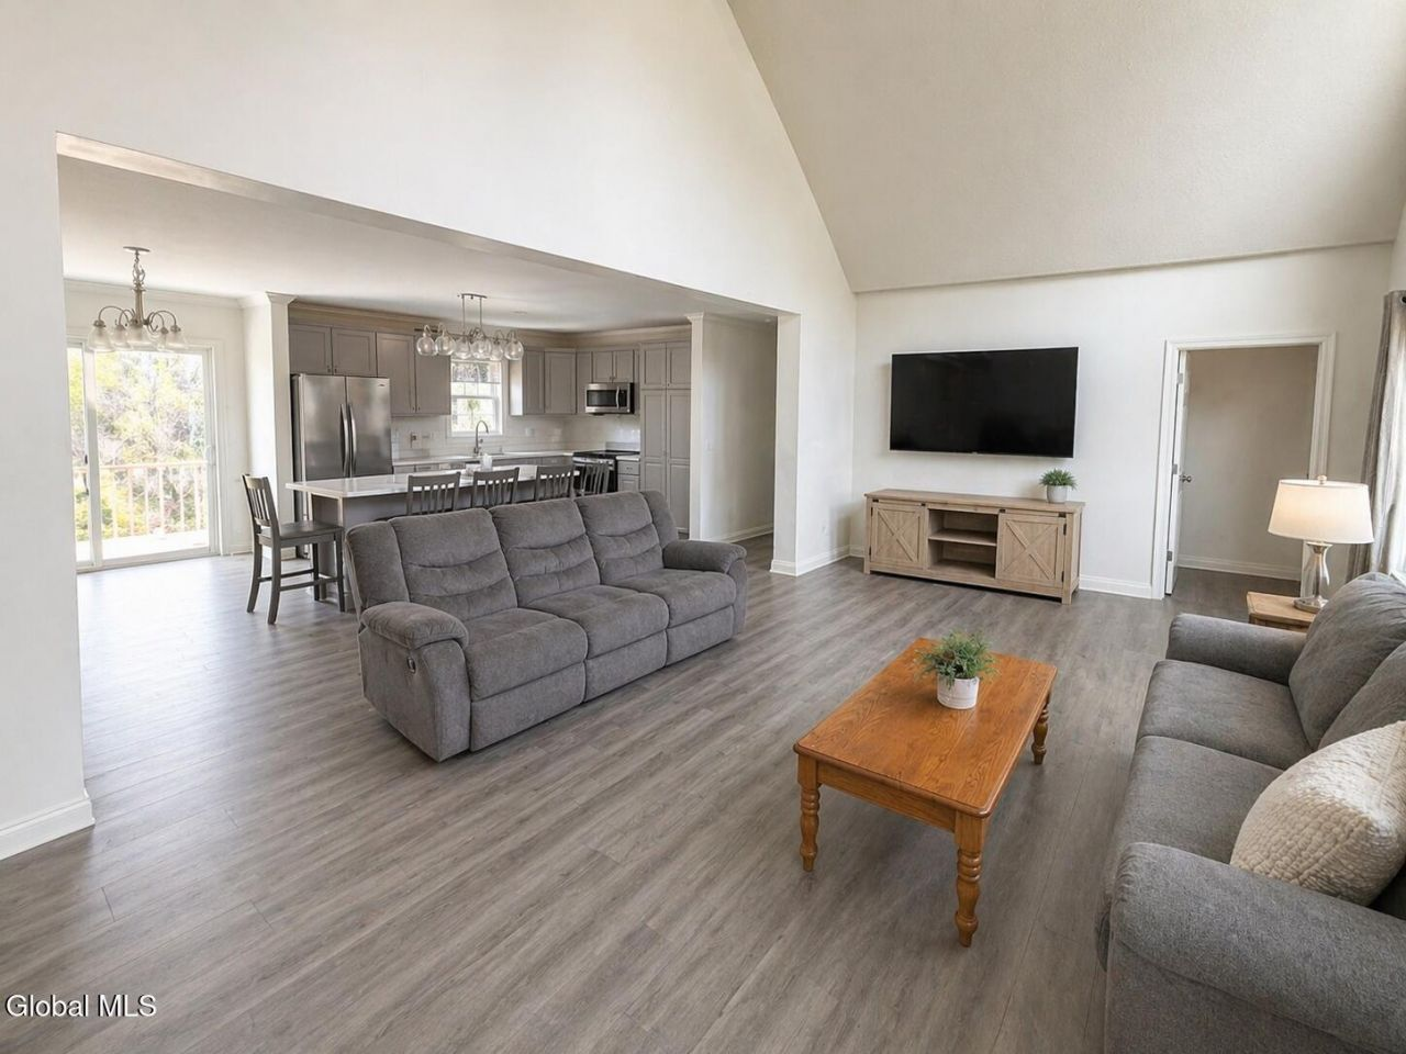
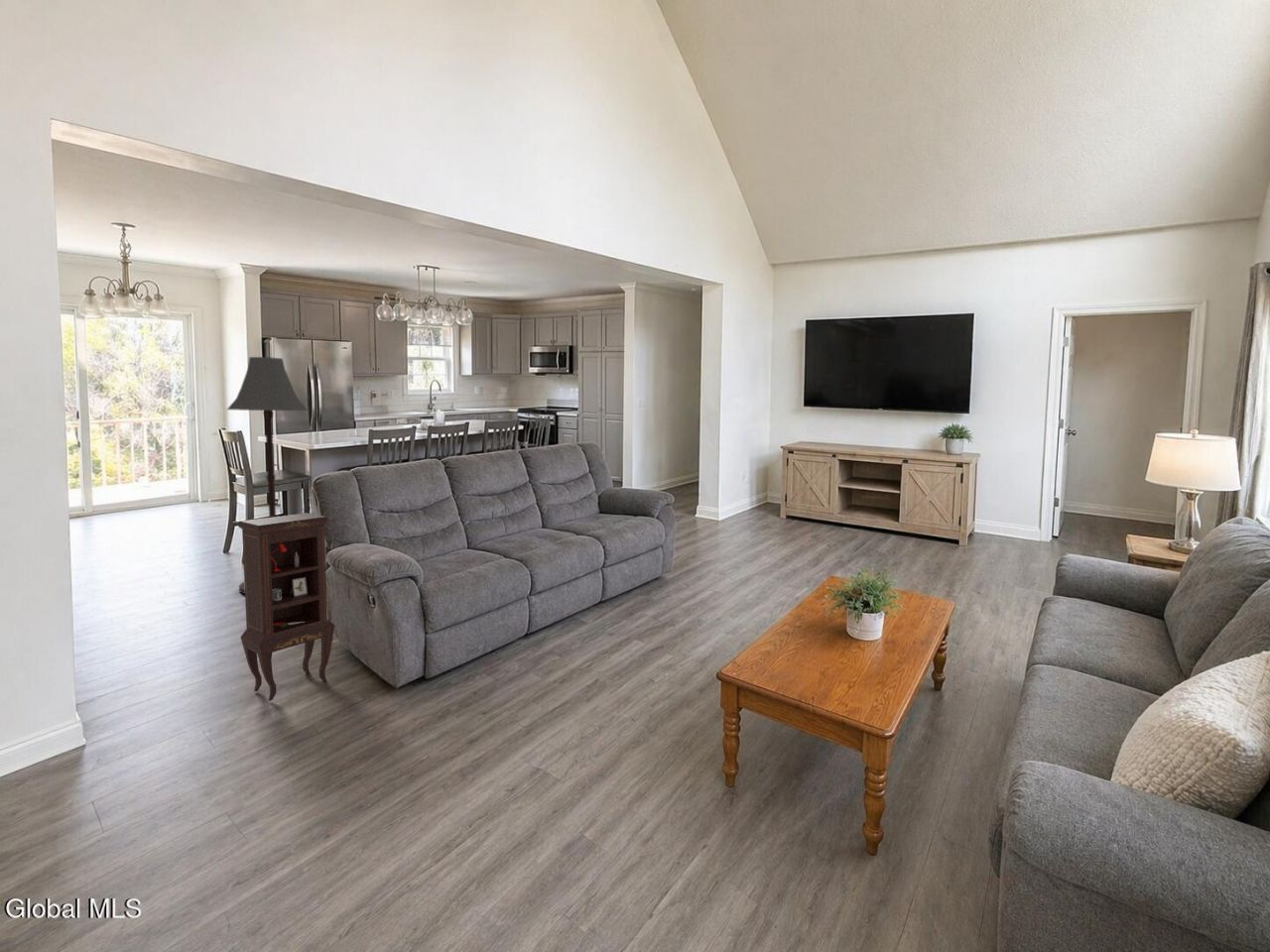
+ cabinet (287, 603)
+ floor lamp (270, 474)
